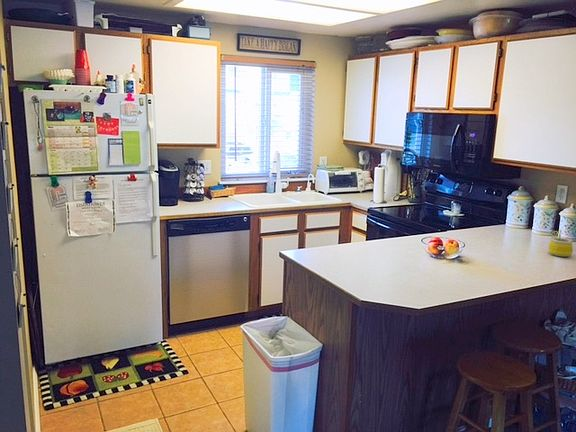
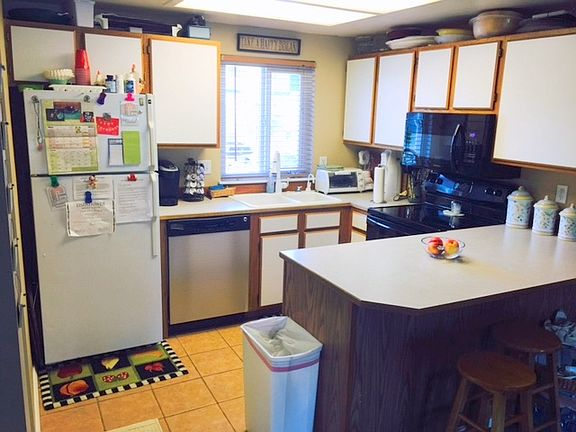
- mug (561, 243)
